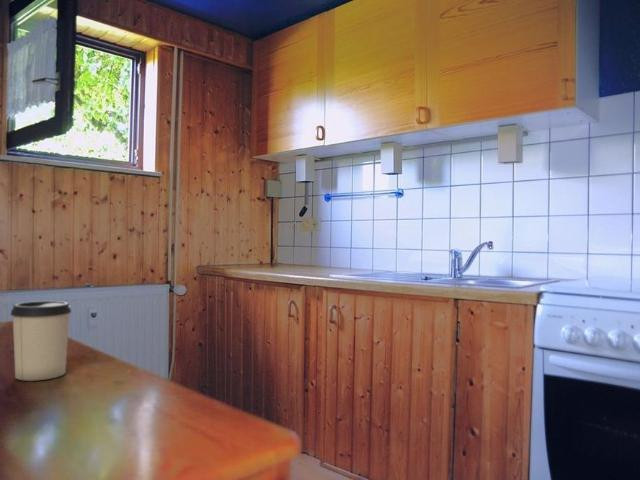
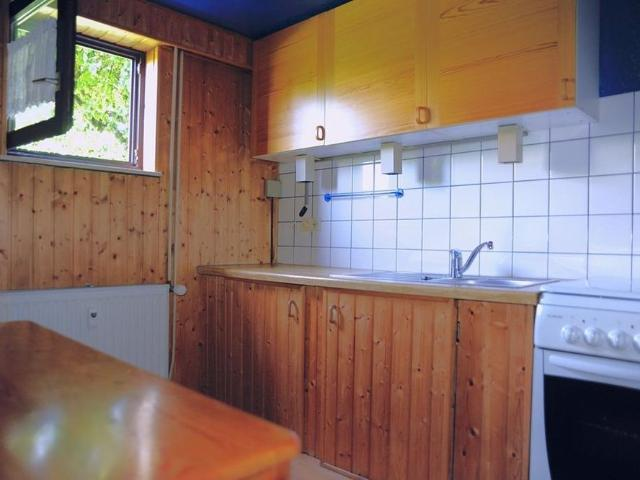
- cup (41, 339)
